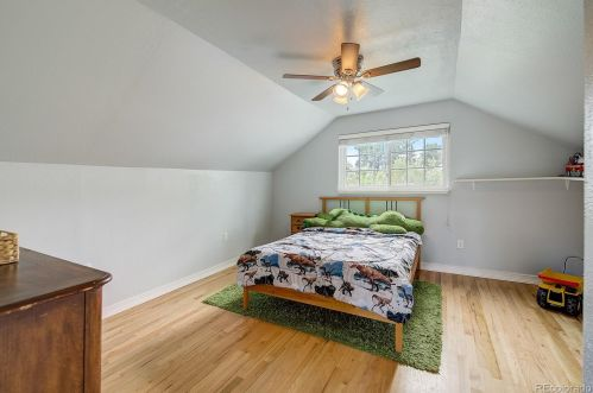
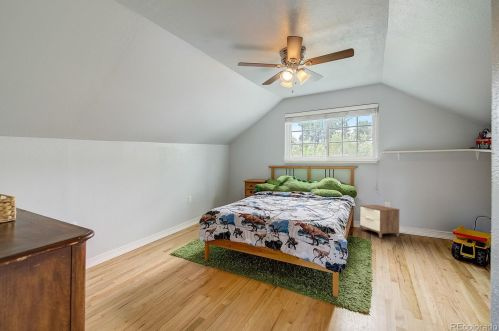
+ nightstand (378, 220)
